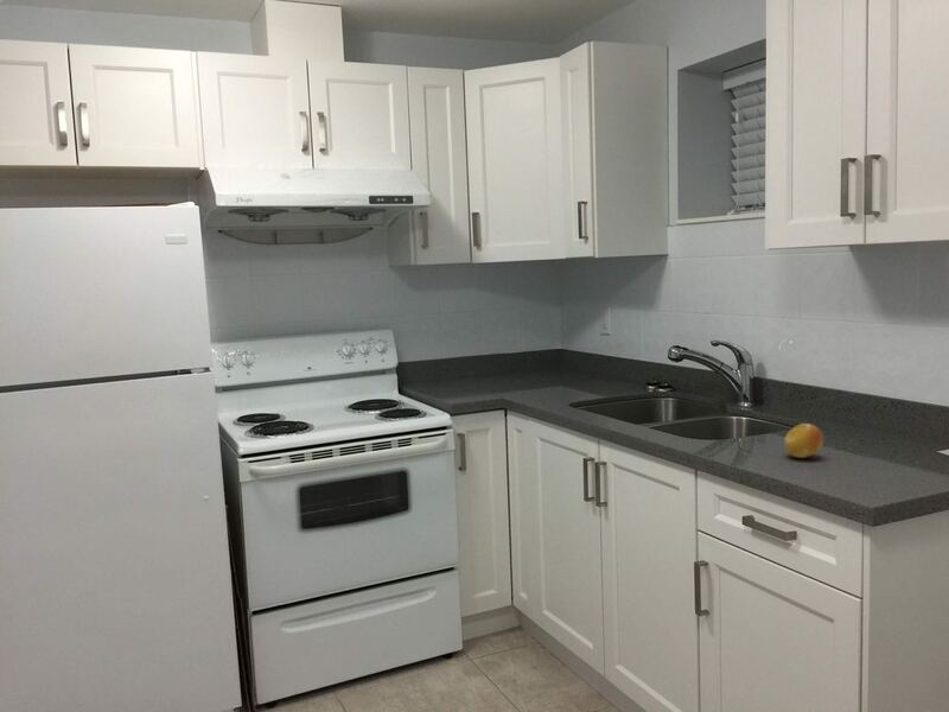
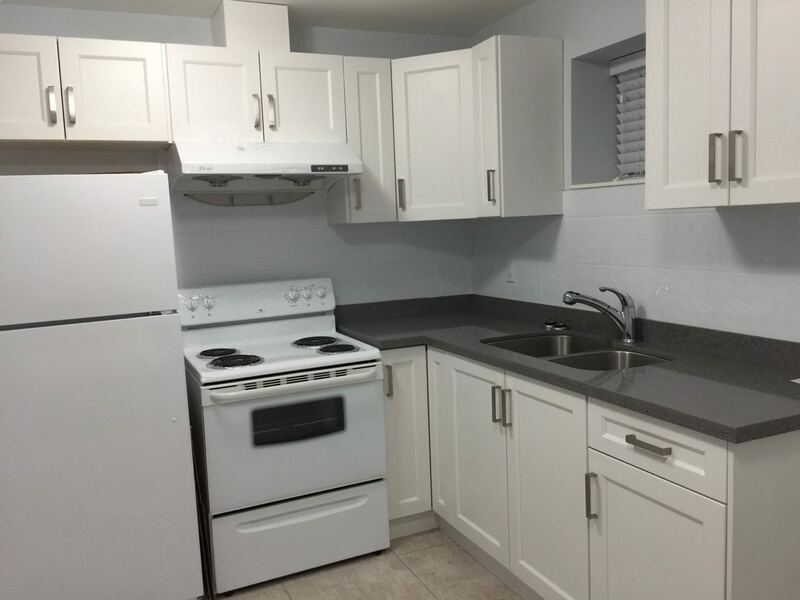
- fruit (803, 440)
